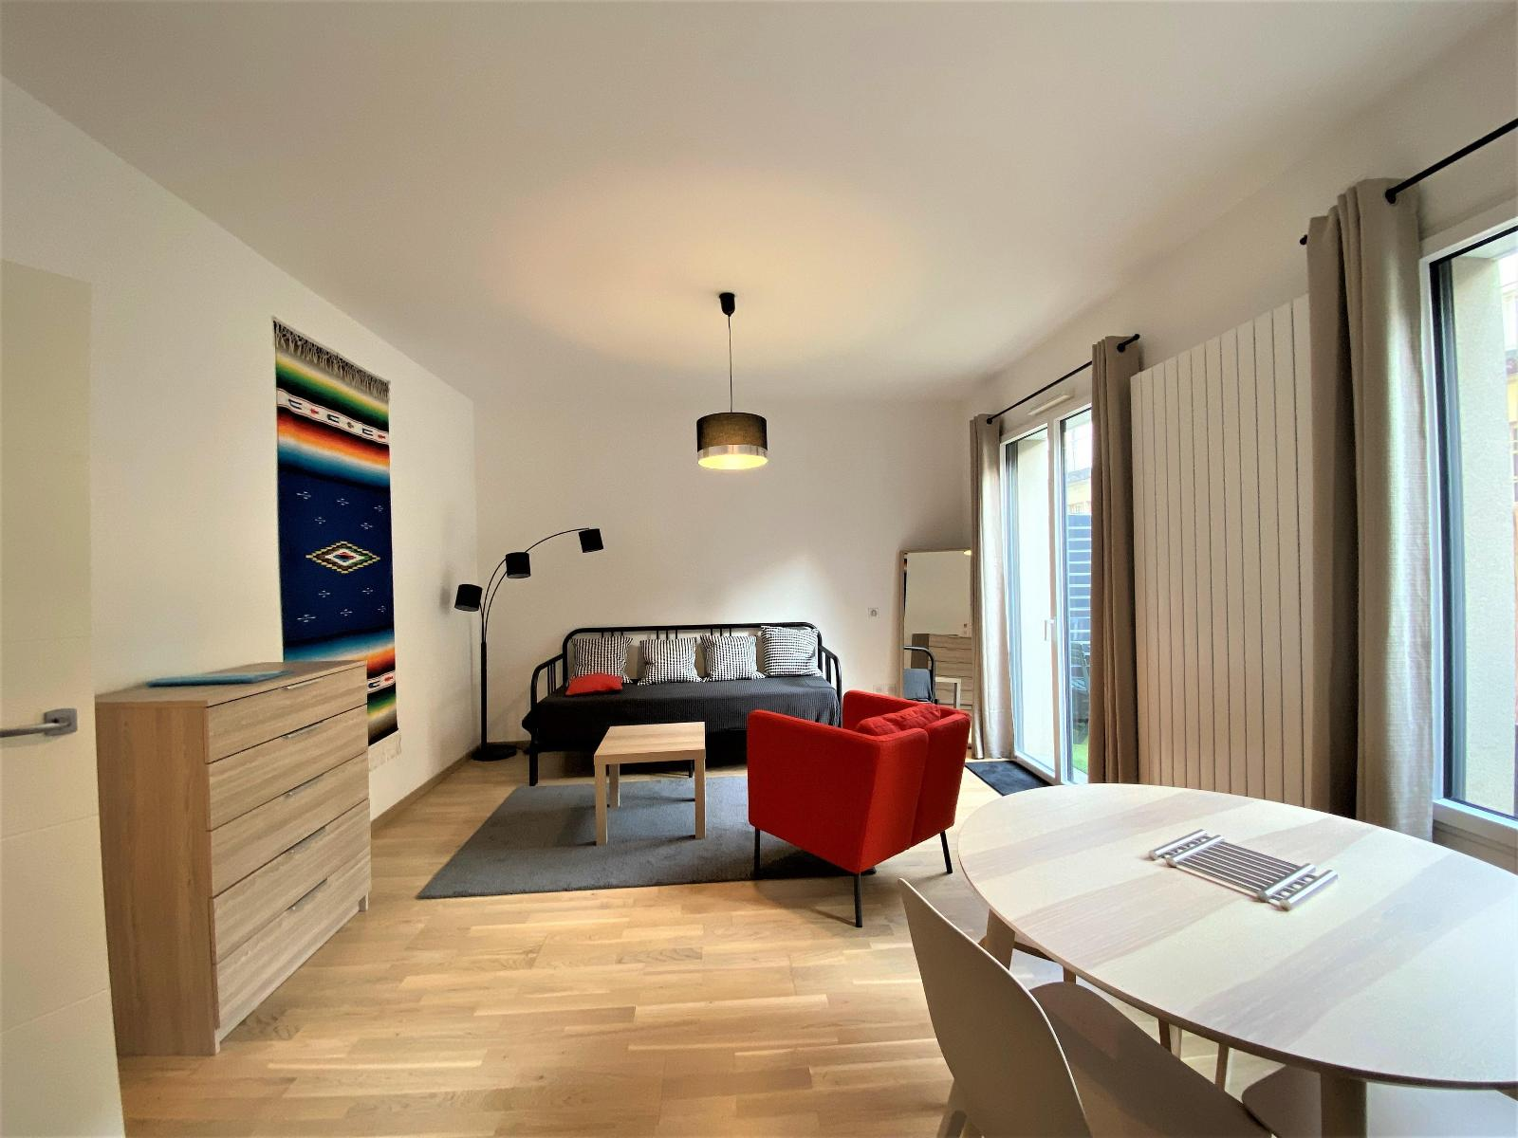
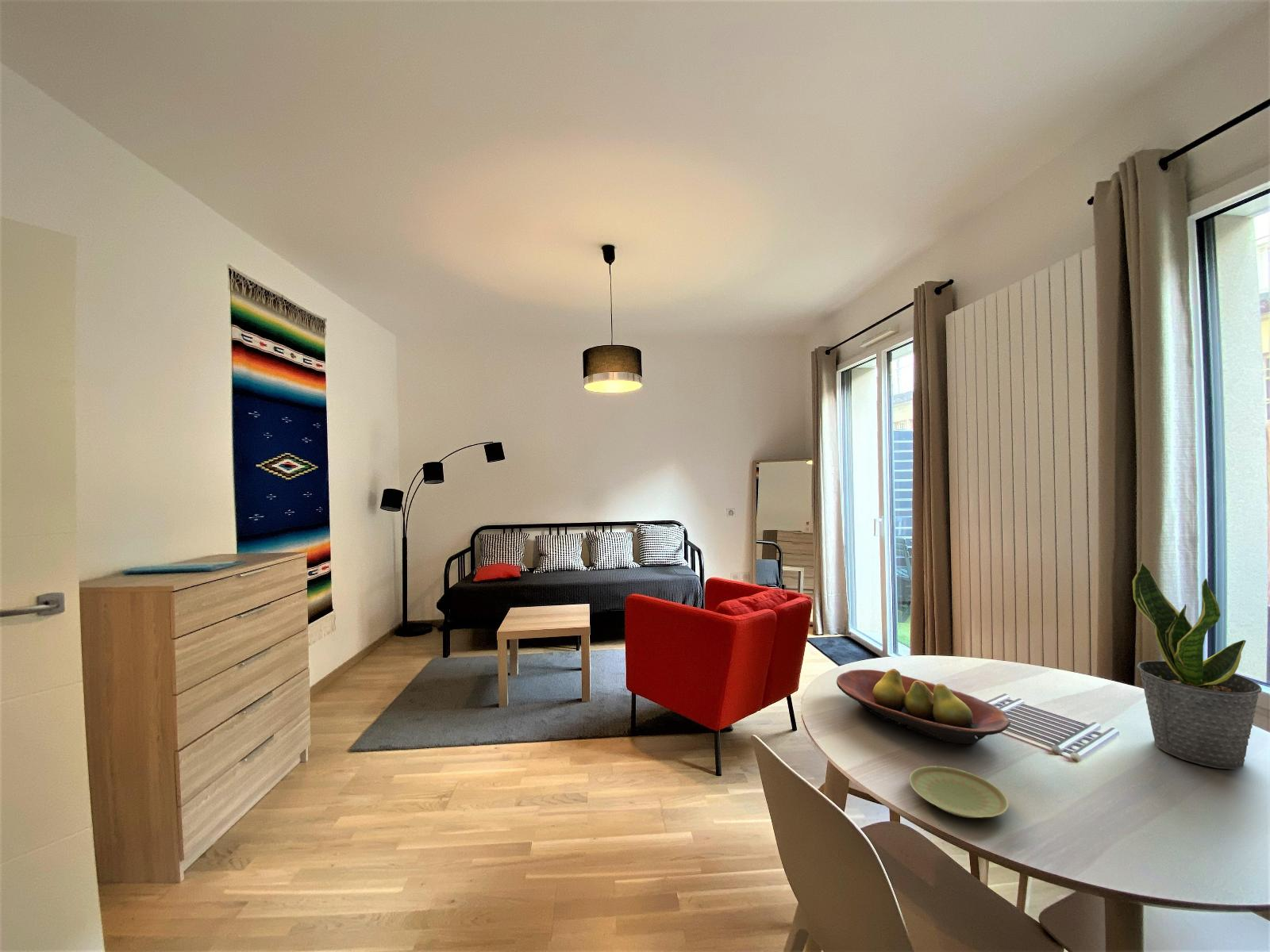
+ fruit bowl (914, 698)
+ plate (956, 794)
+ potted plant (1195, 658)
